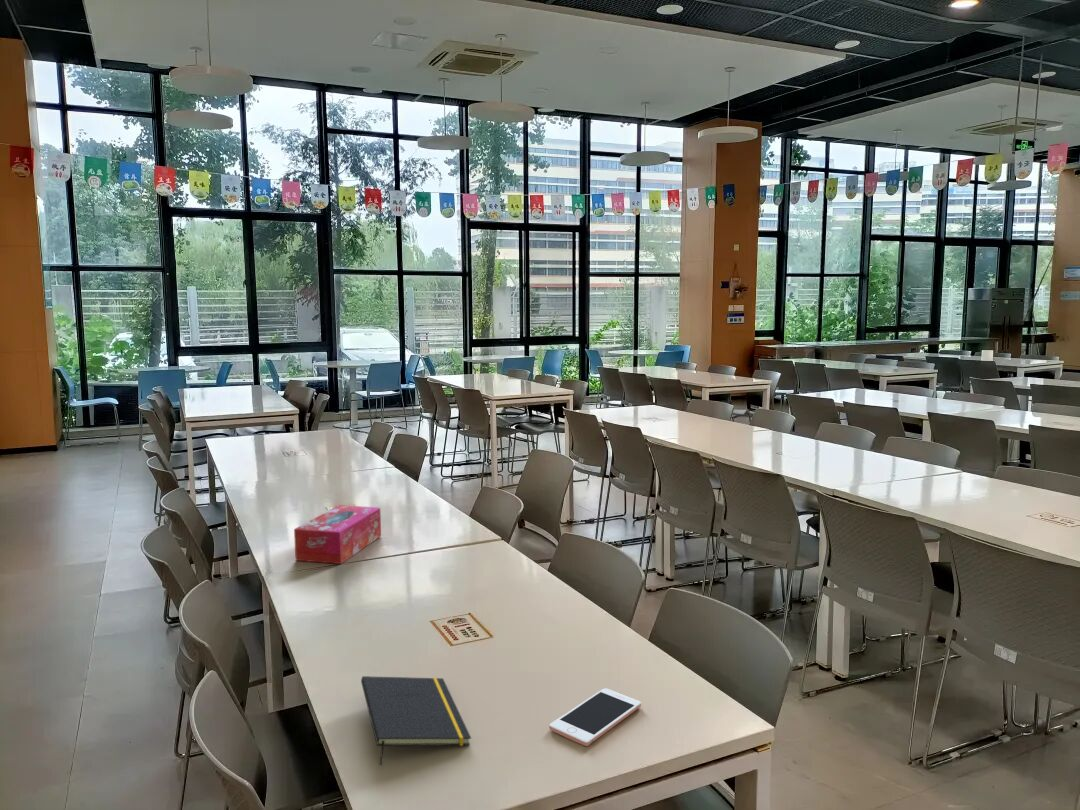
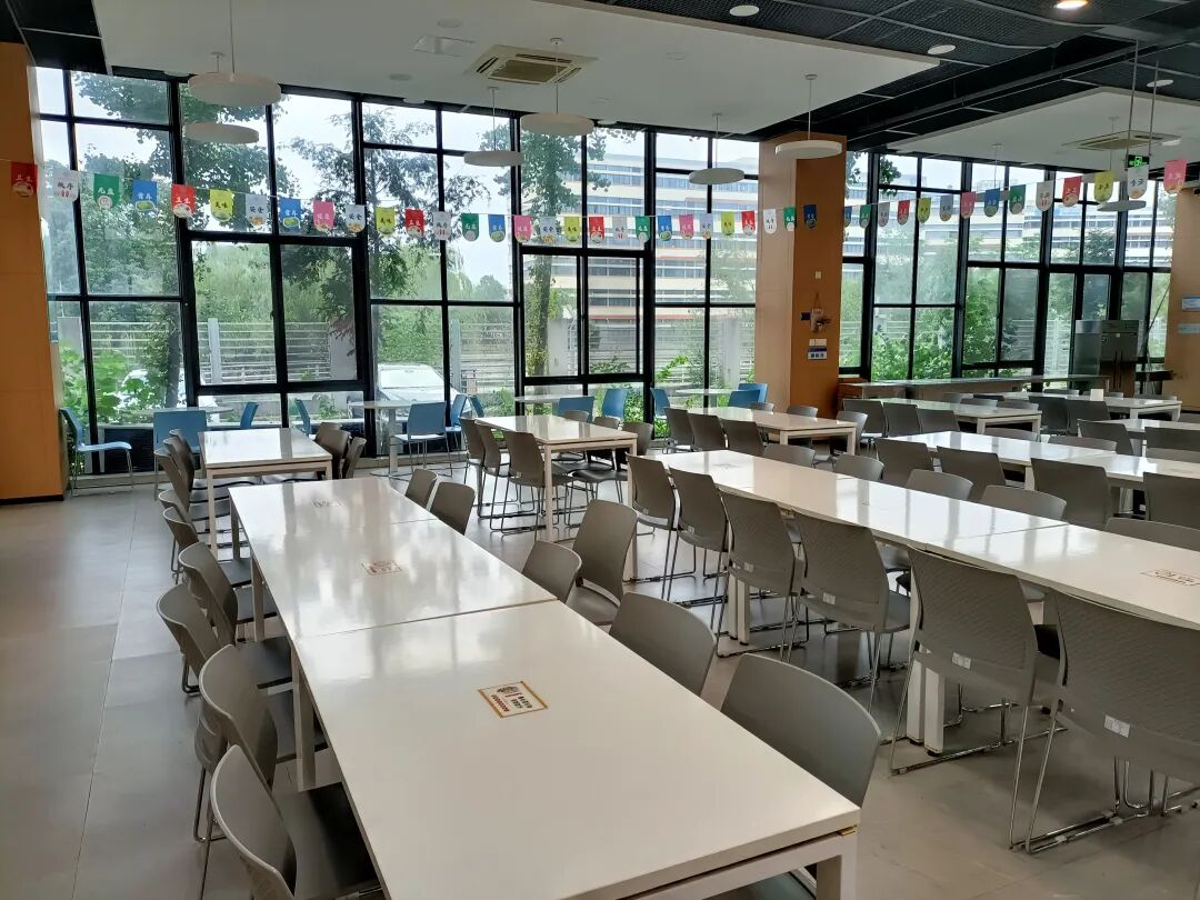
- notepad (413, 708)
- cell phone (596, 715)
- tissue box (339, 532)
